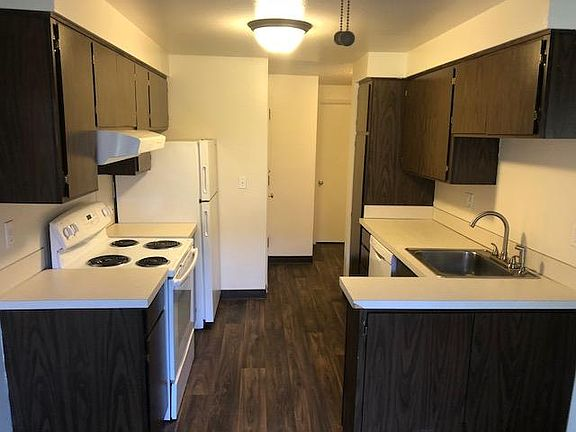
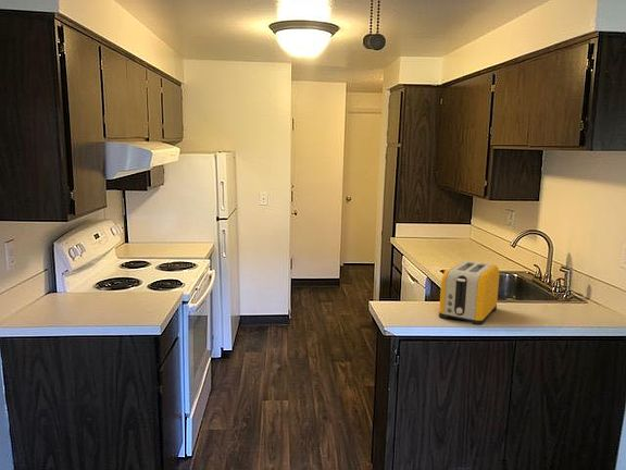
+ toaster (470, 290)
